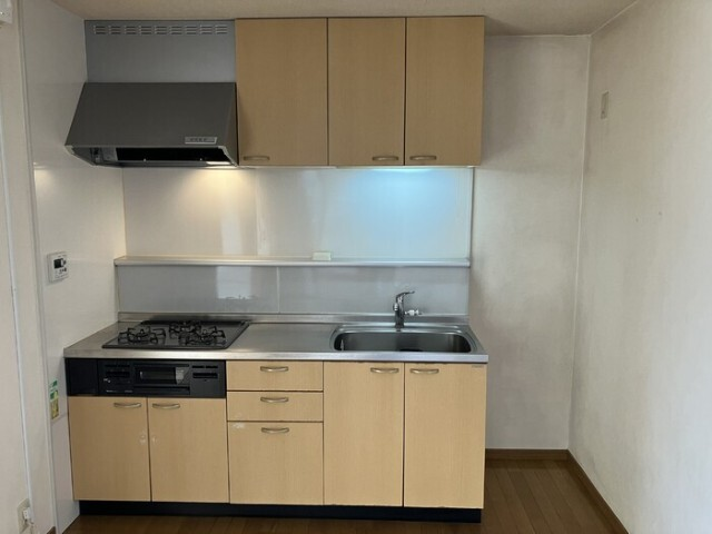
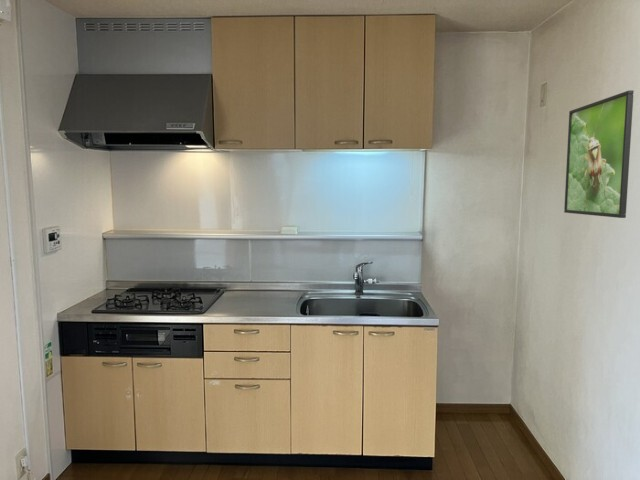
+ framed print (594, 159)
